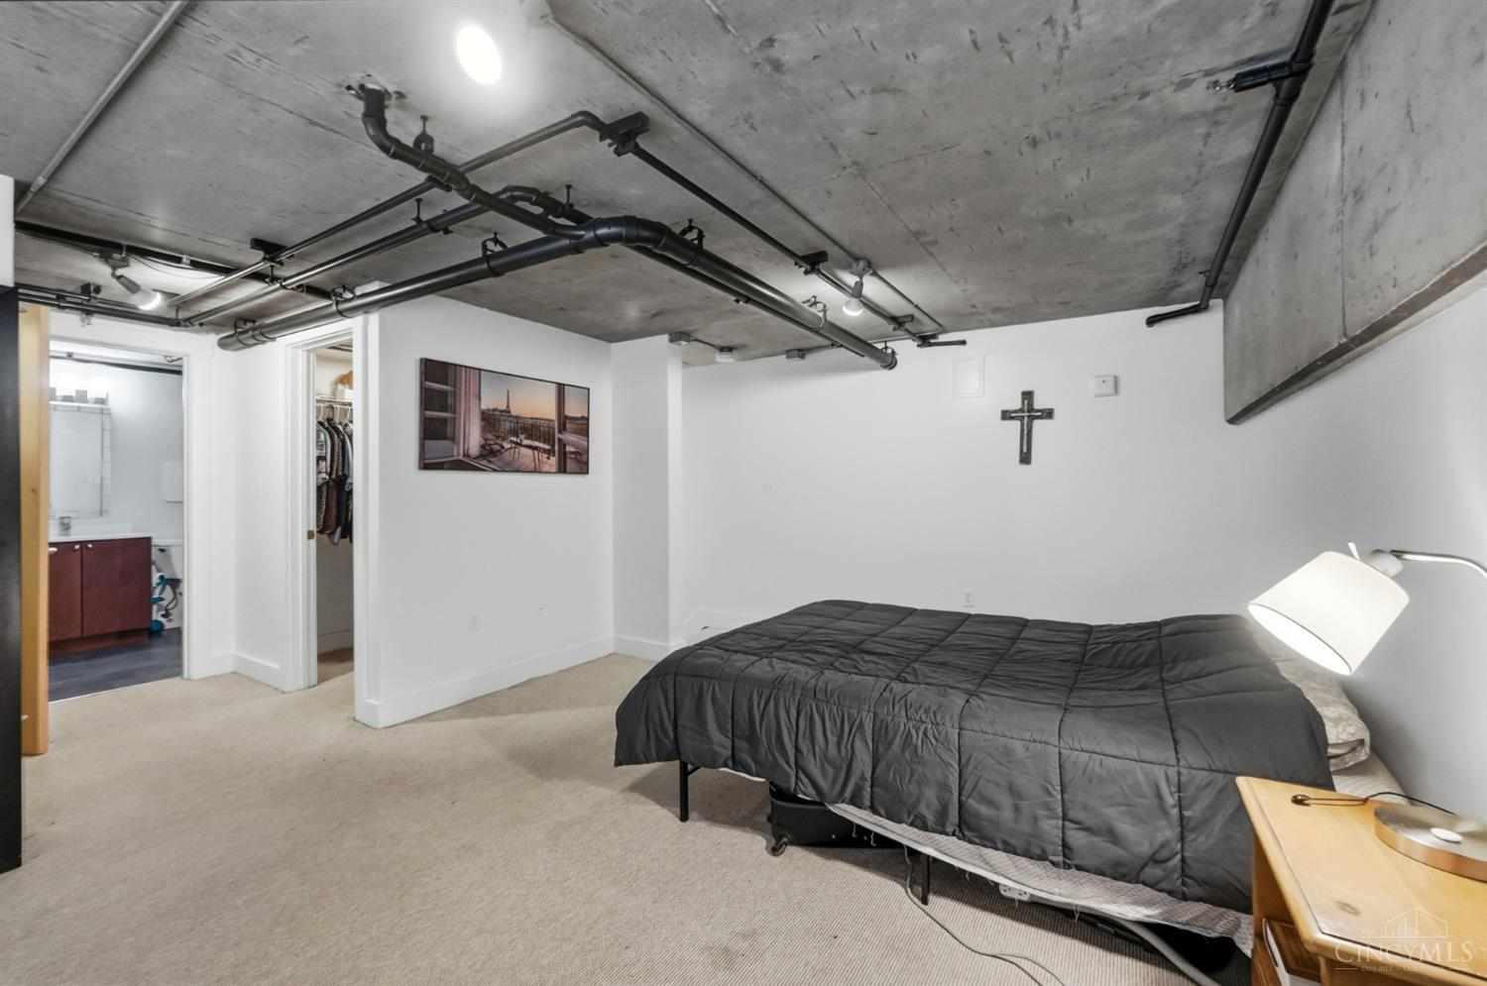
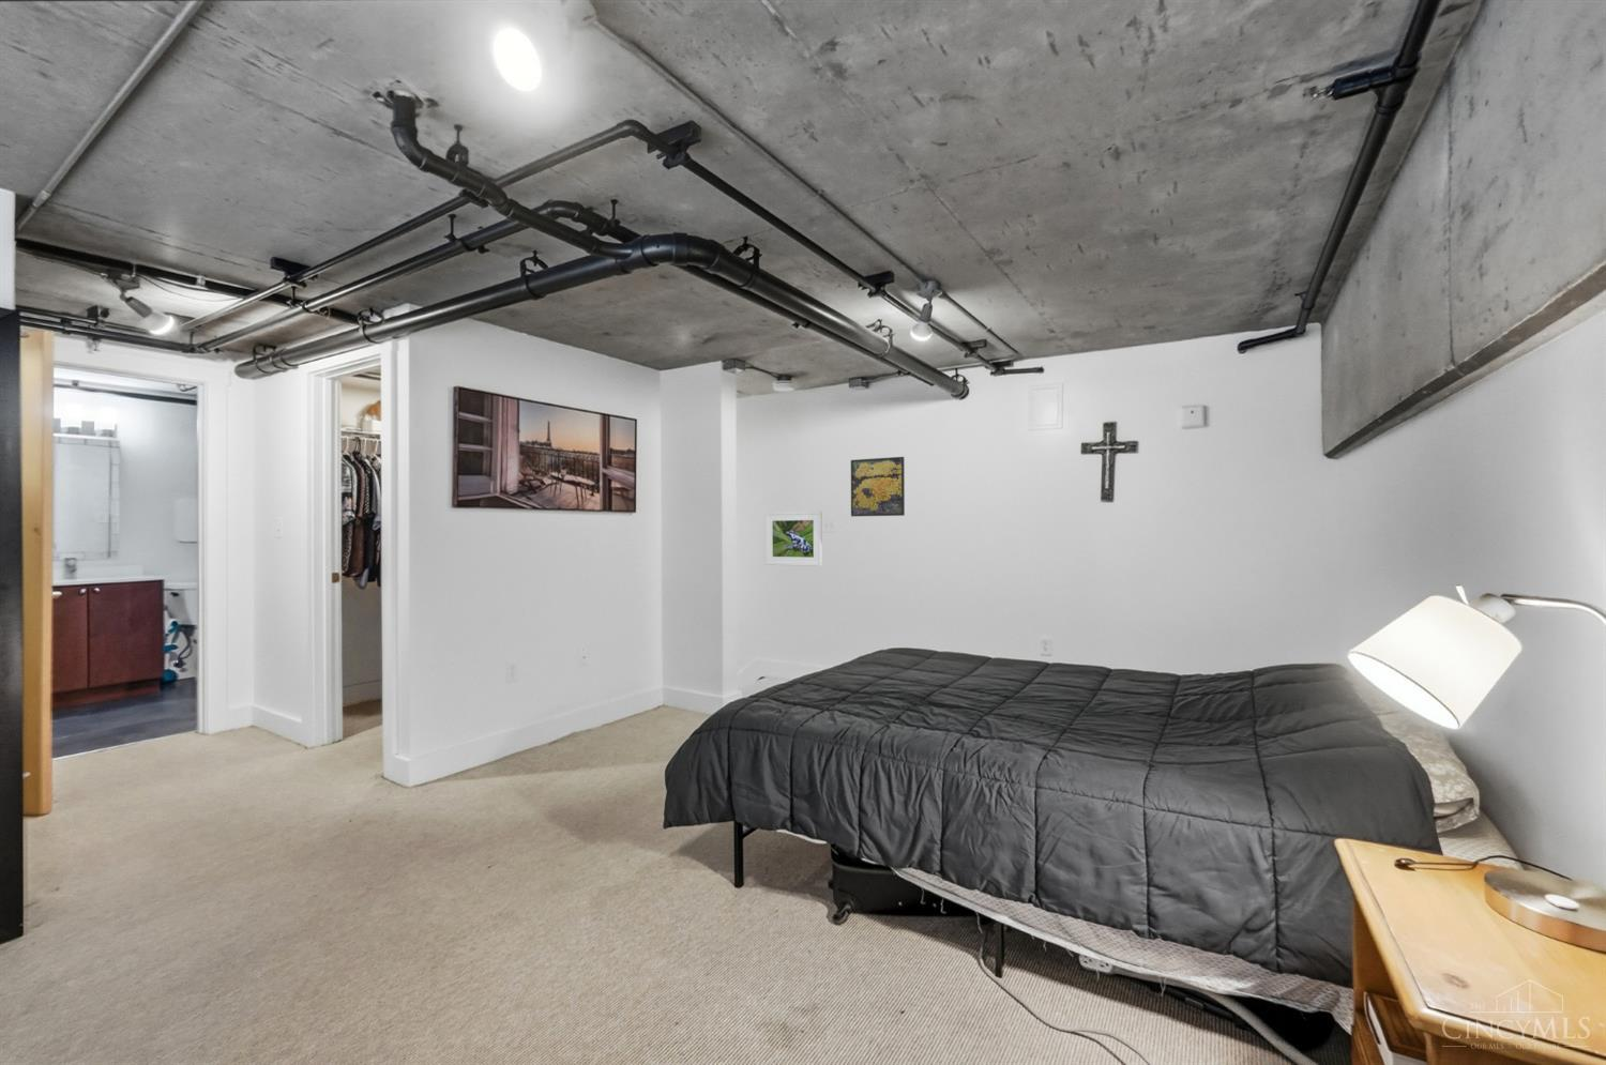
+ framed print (877, 487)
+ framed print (792, 538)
